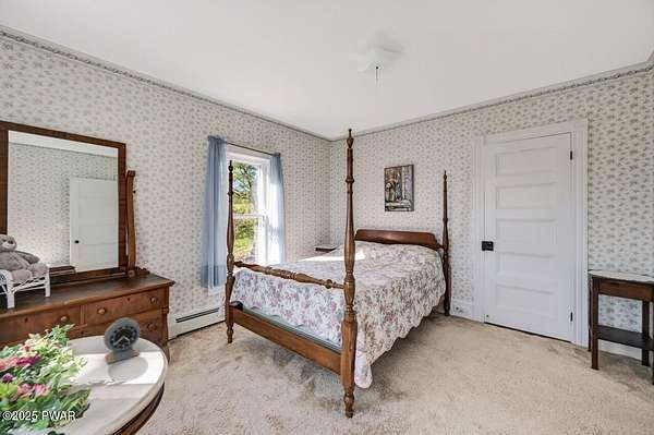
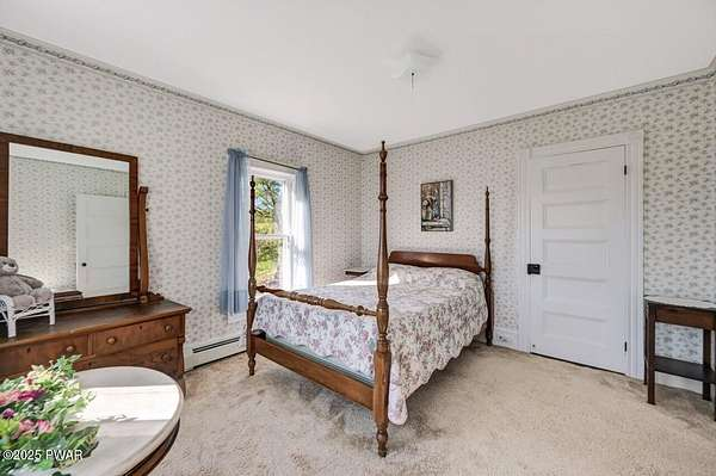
- alarm clock (122, 337)
